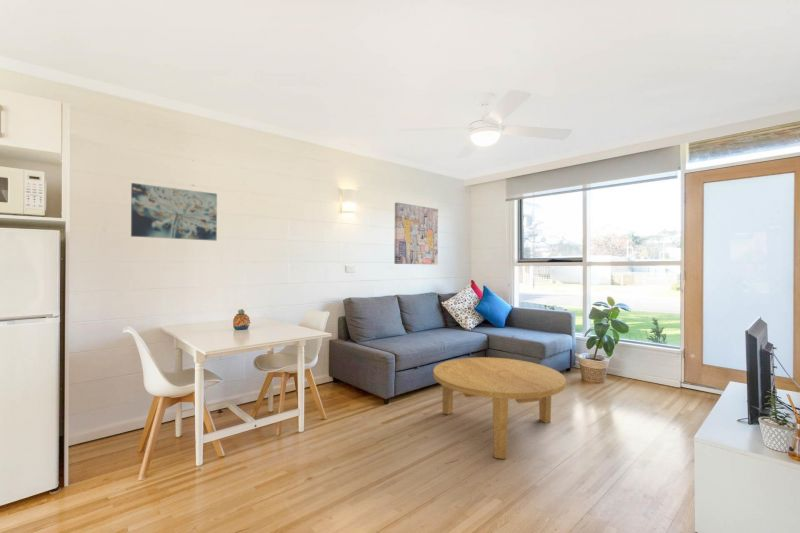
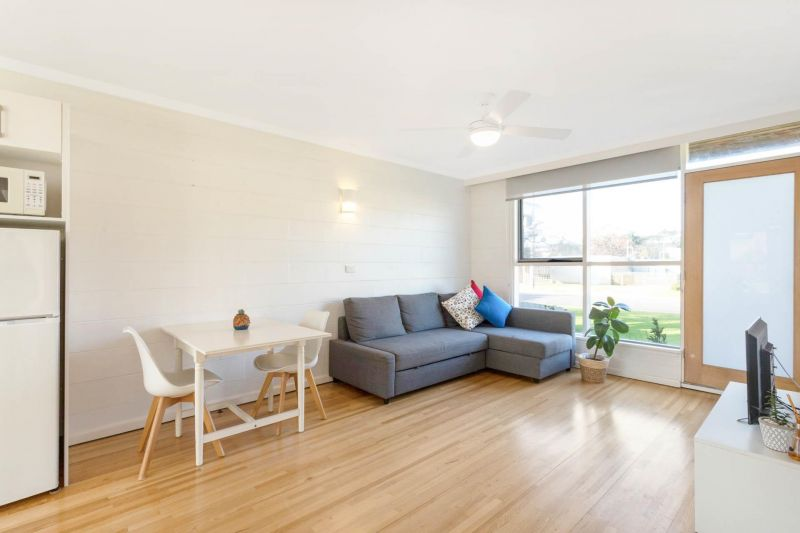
- wall art (417, 235)
- wall art (176, 213)
- coffee table (496, 400)
